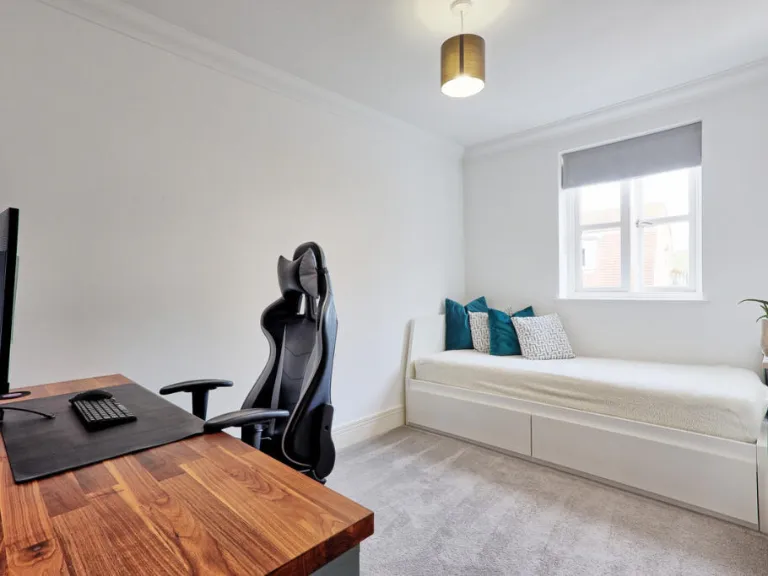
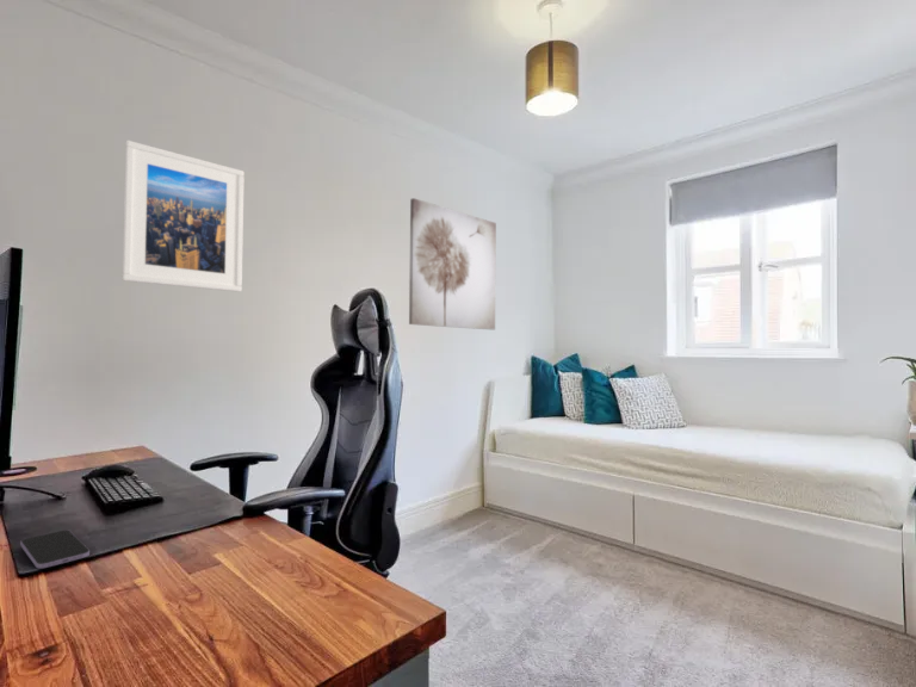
+ smartphone (54, 547)
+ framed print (187, 221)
+ wall art (456, 268)
